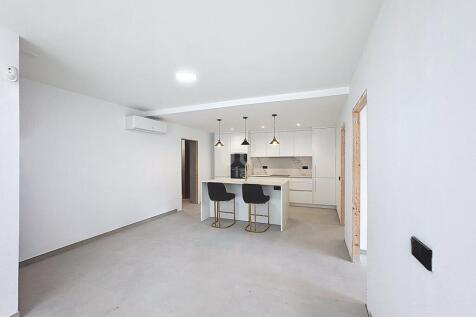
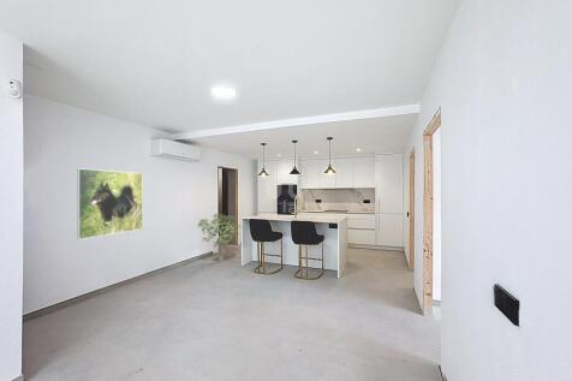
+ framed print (113, 202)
+ shrub (220, 237)
